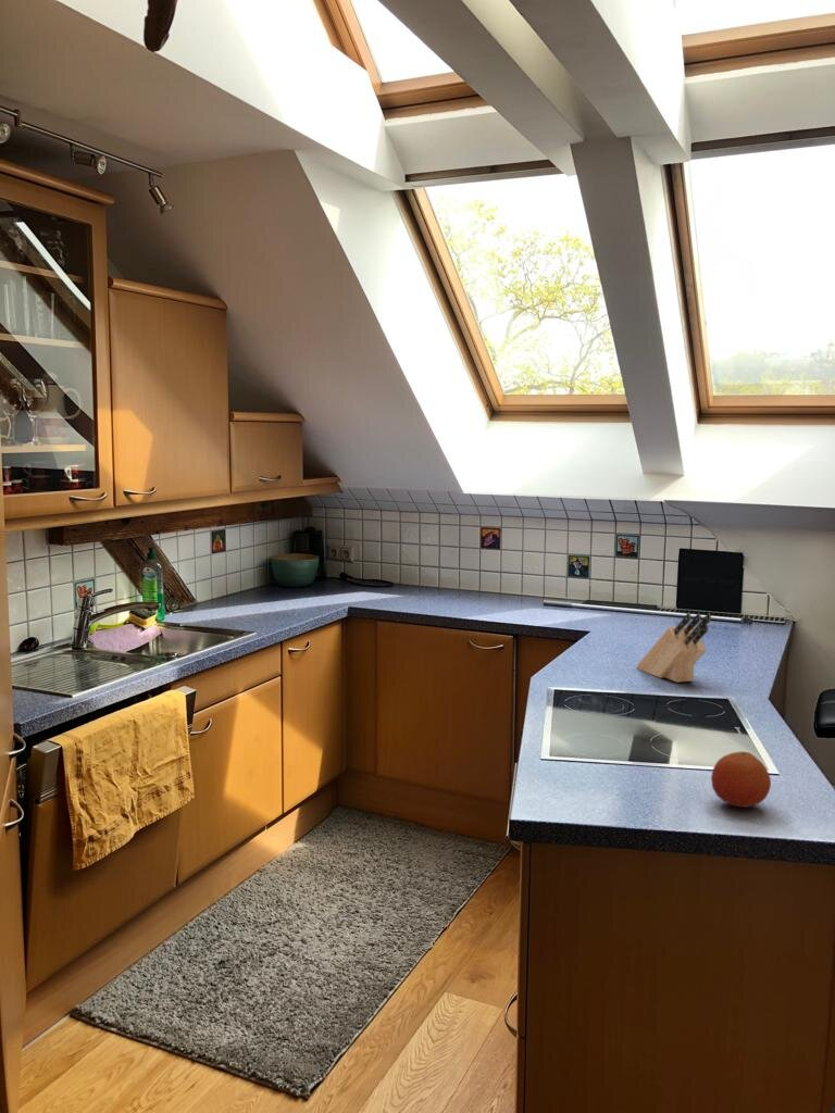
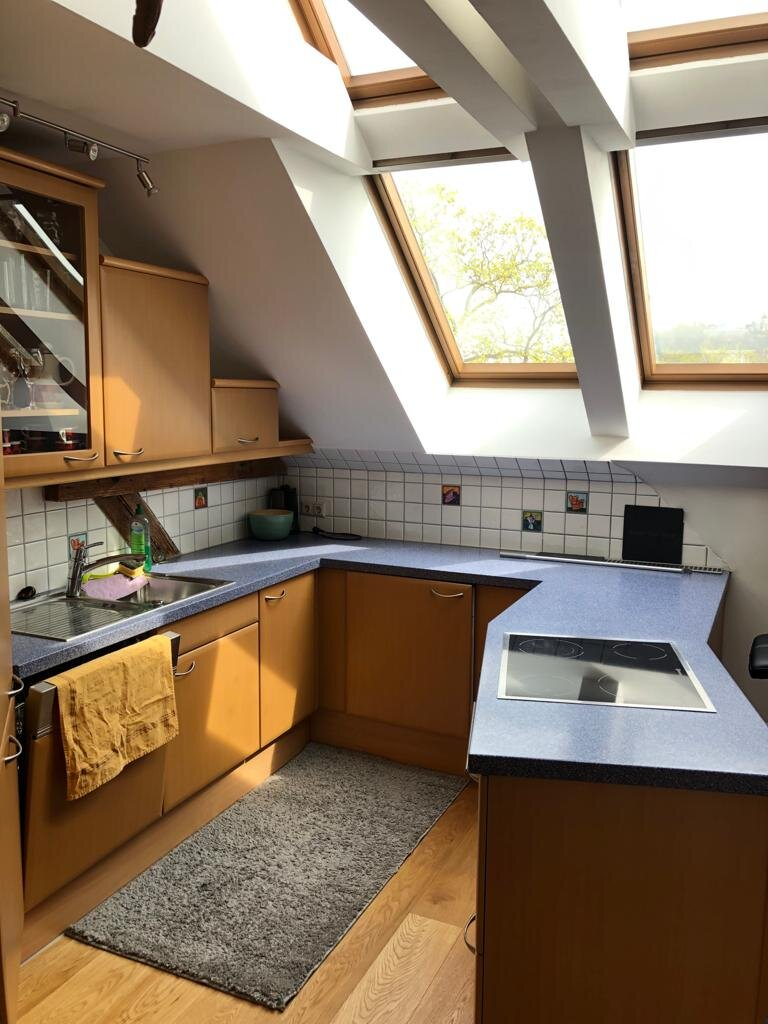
- knife block (674, 641)
- fruit (739, 778)
